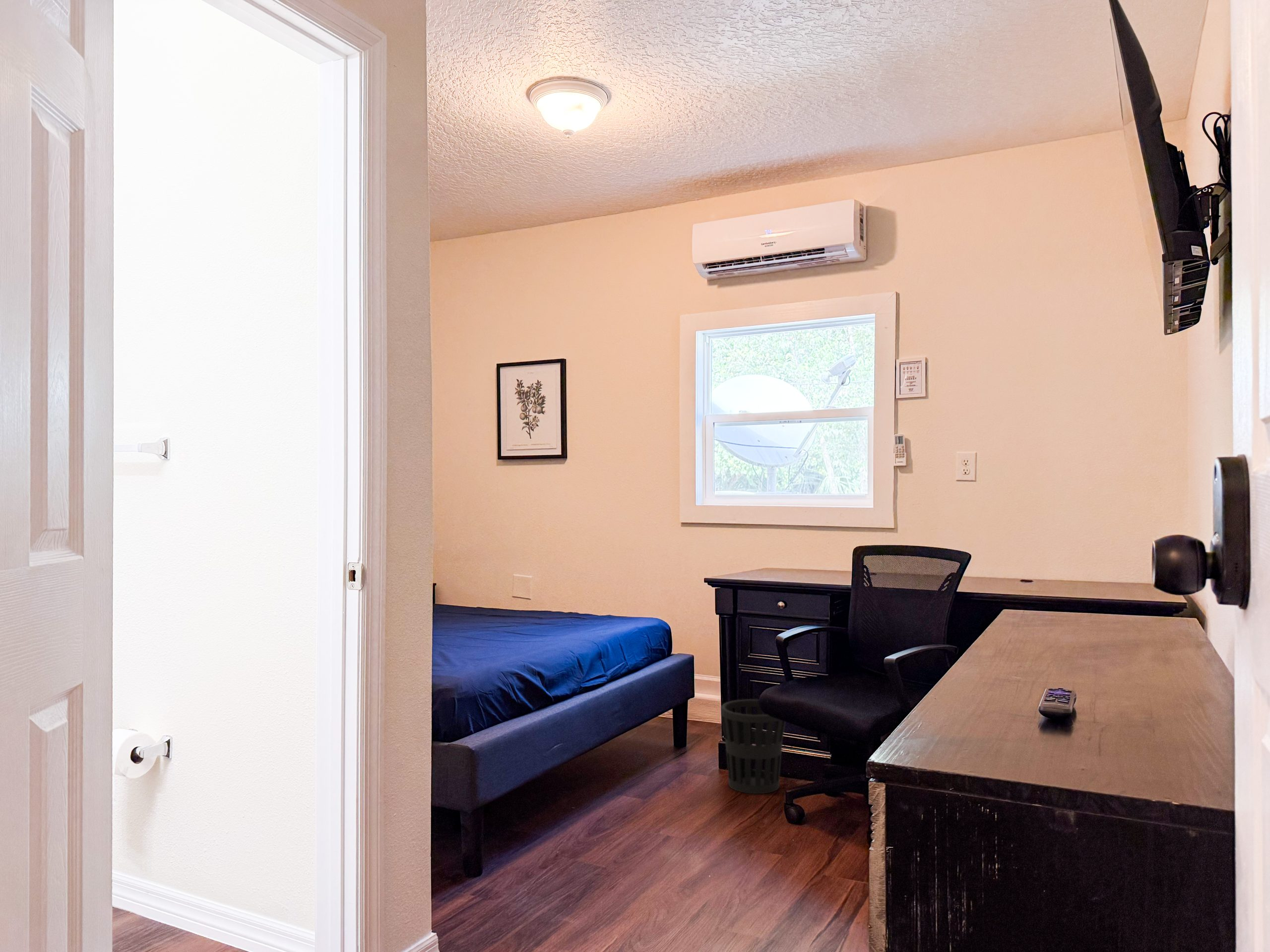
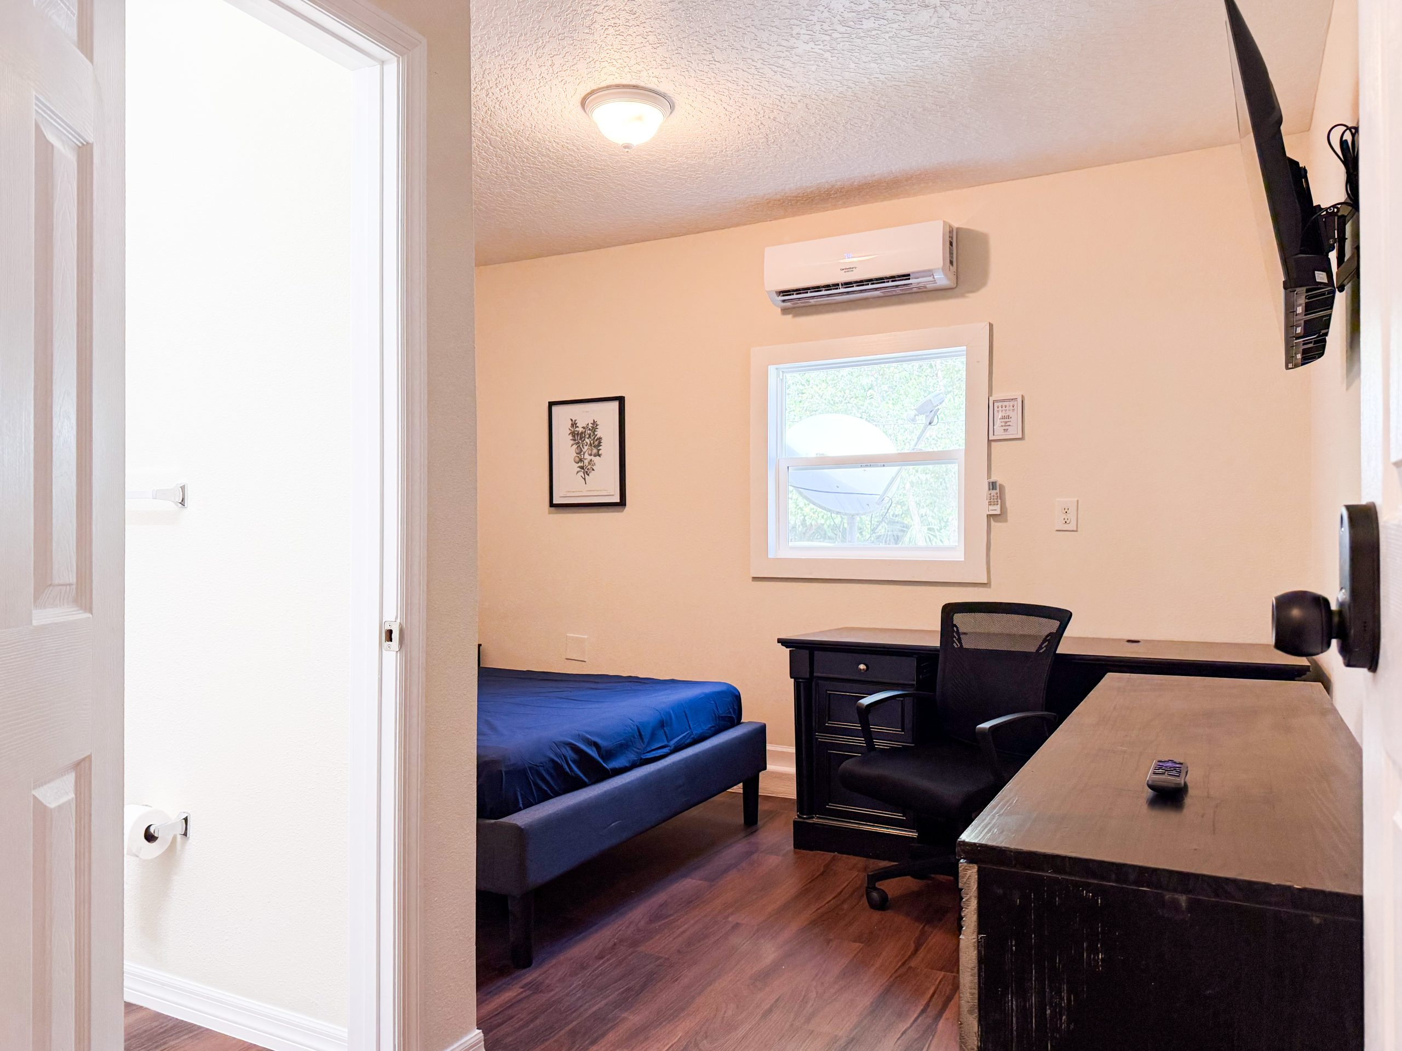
- wastebasket (754, 746)
